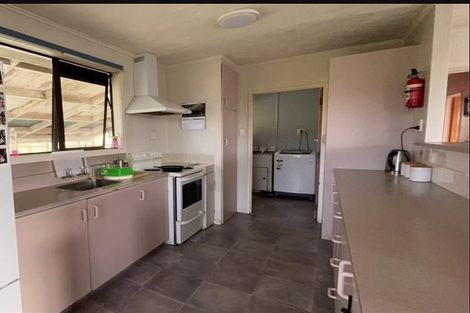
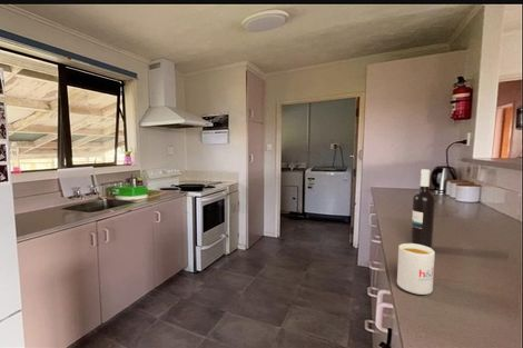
+ mug (416, 266)
+ wine bottle (423, 209)
